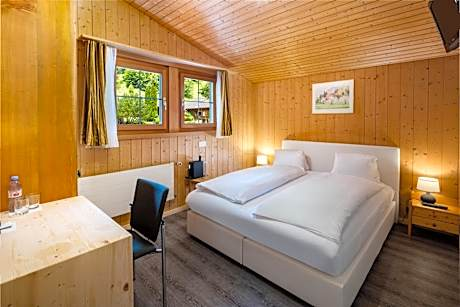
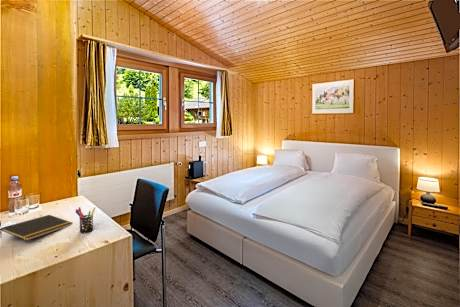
+ notepad (39, 226)
+ pen holder (86, 218)
